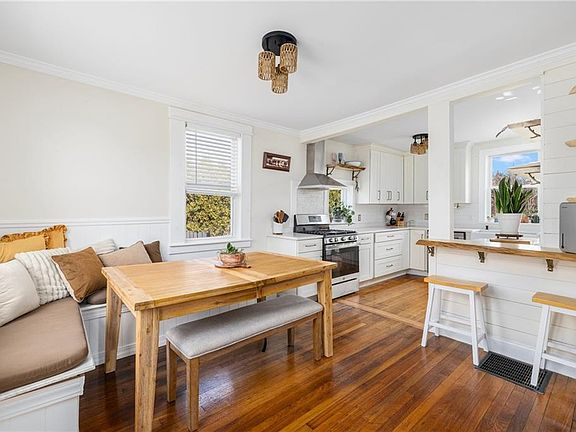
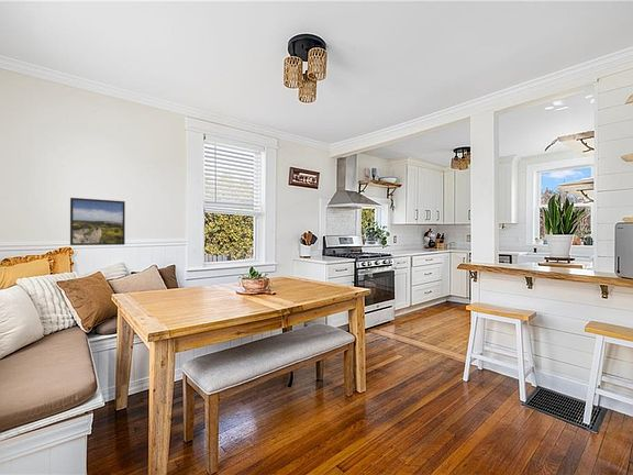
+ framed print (98, 222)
